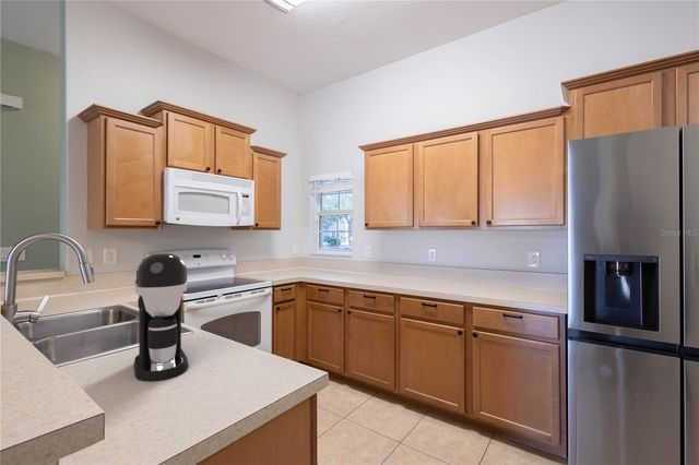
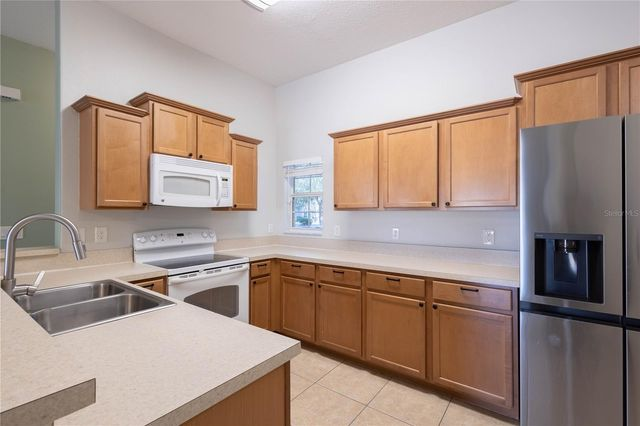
- coffee maker (161, 309)
